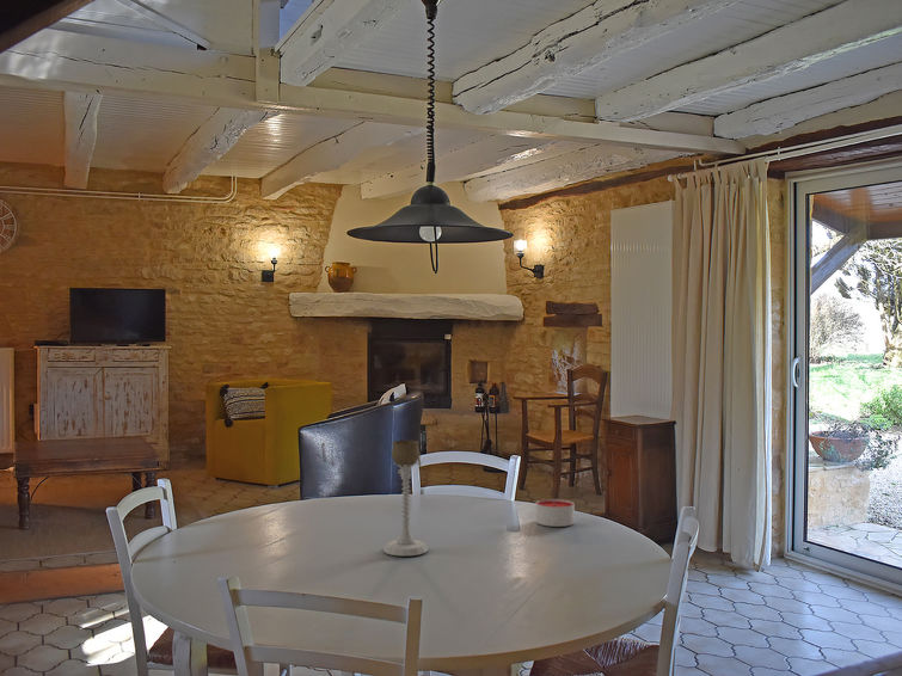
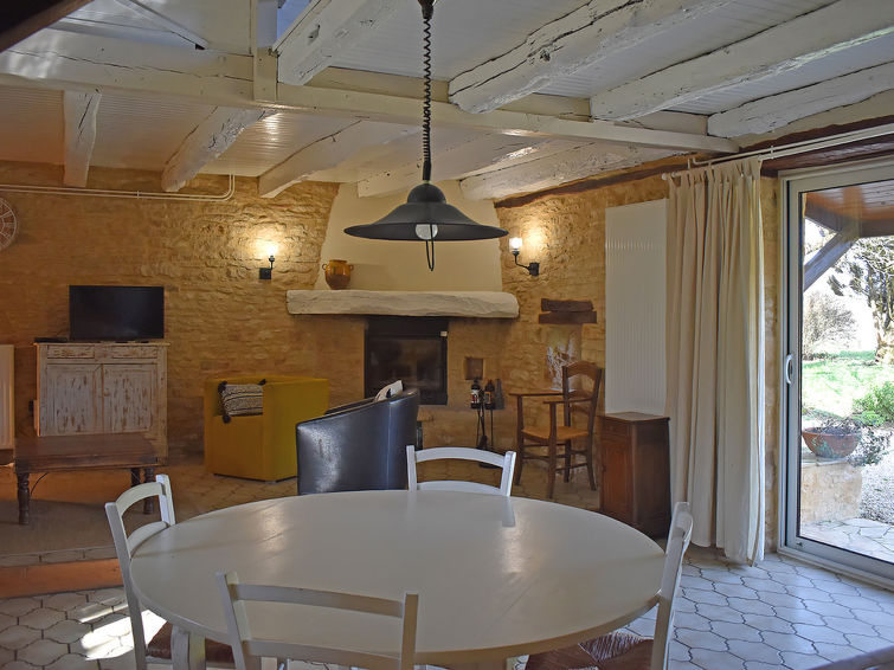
- candle (554, 511)
- candle holder (405, 496)
